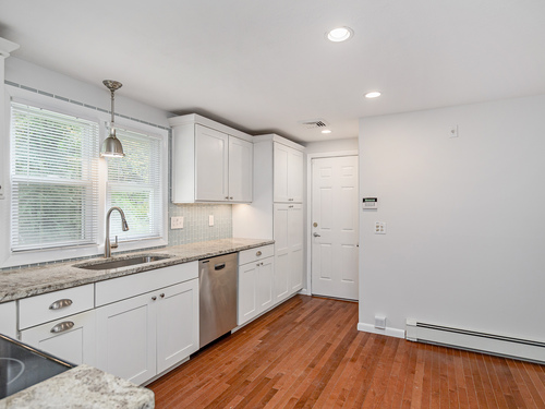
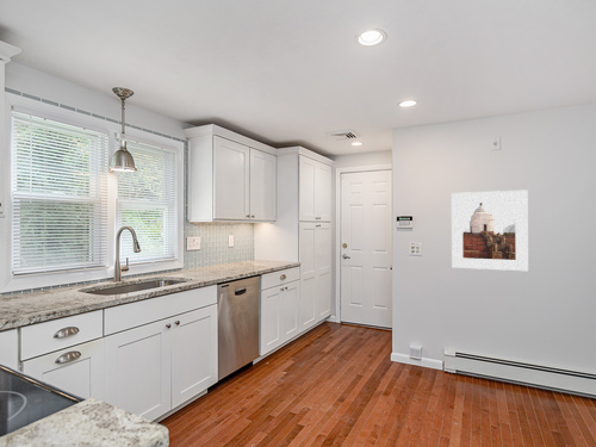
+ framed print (488, 230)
